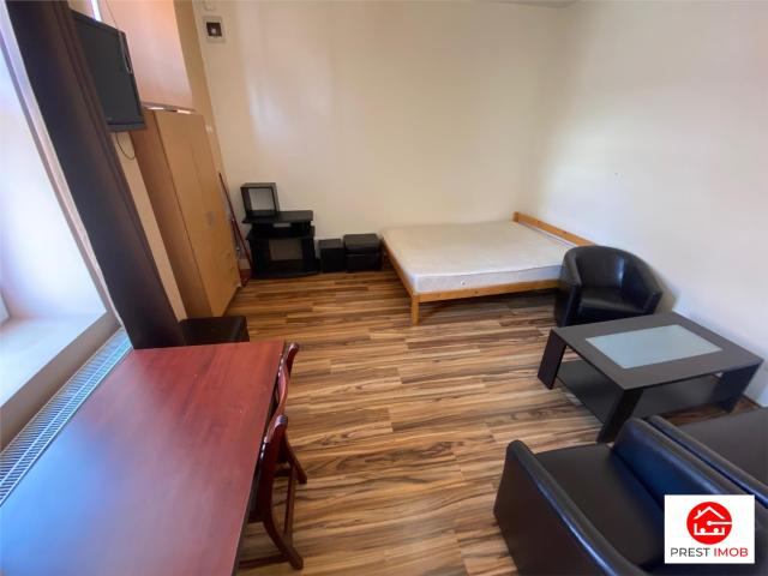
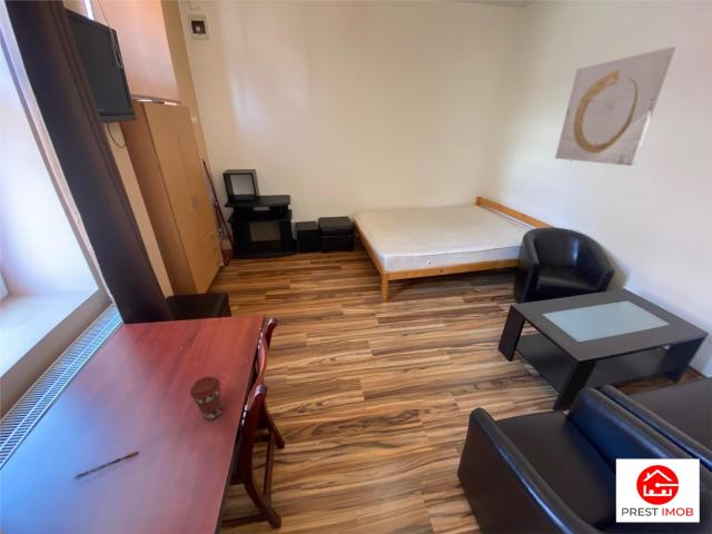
+ coffee cup (208, 398)
+ pen (107, 464)
+ wall art (603, 113)
